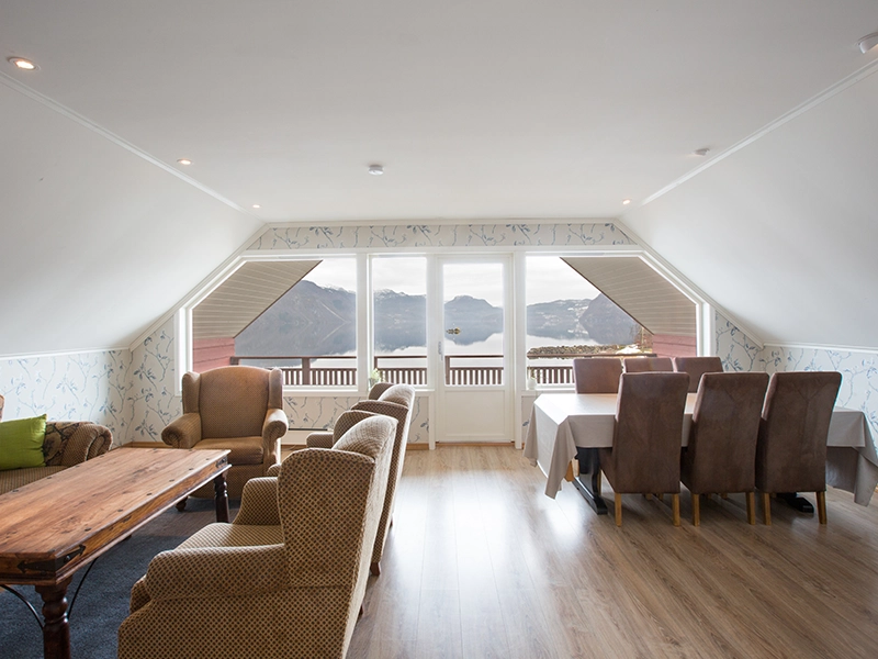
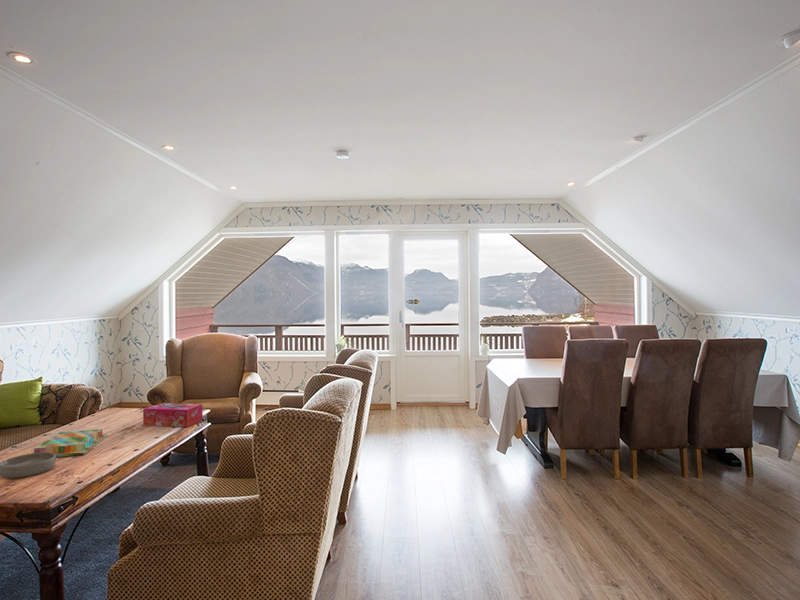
+ tissue box (173, 414)
+ board game (72, 441)
+ bowl (27, 464)
